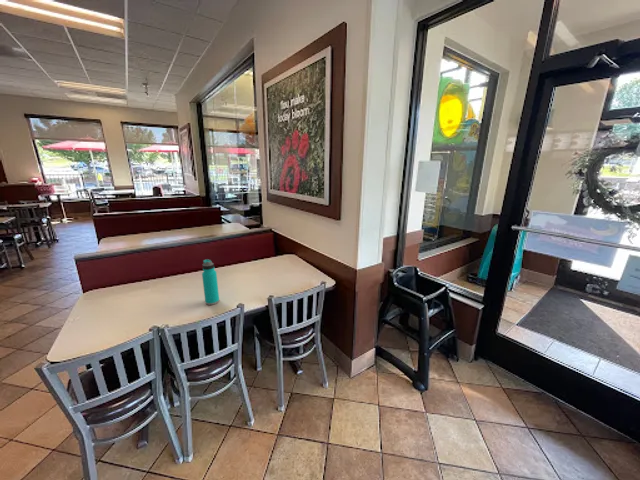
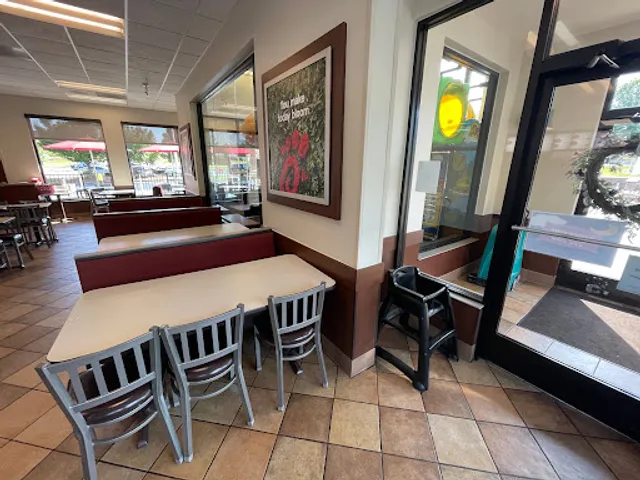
- water bottle (210, 281)
